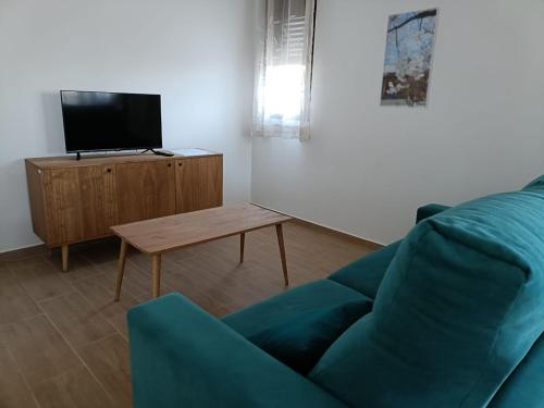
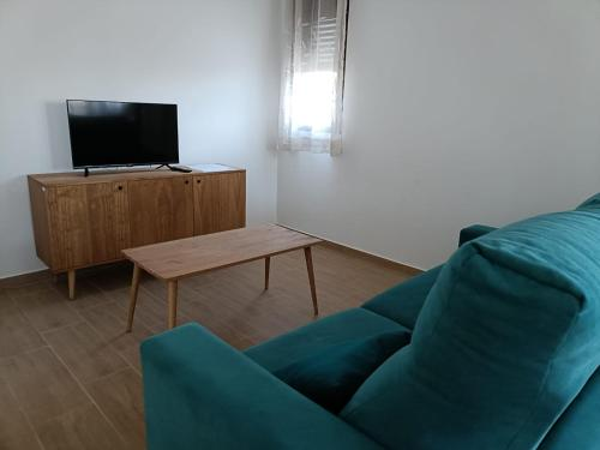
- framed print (407, 60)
